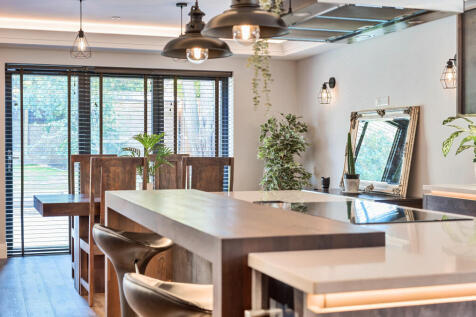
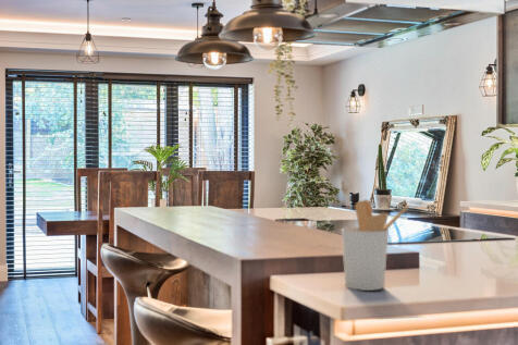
+ utensil holder (377, 244)
